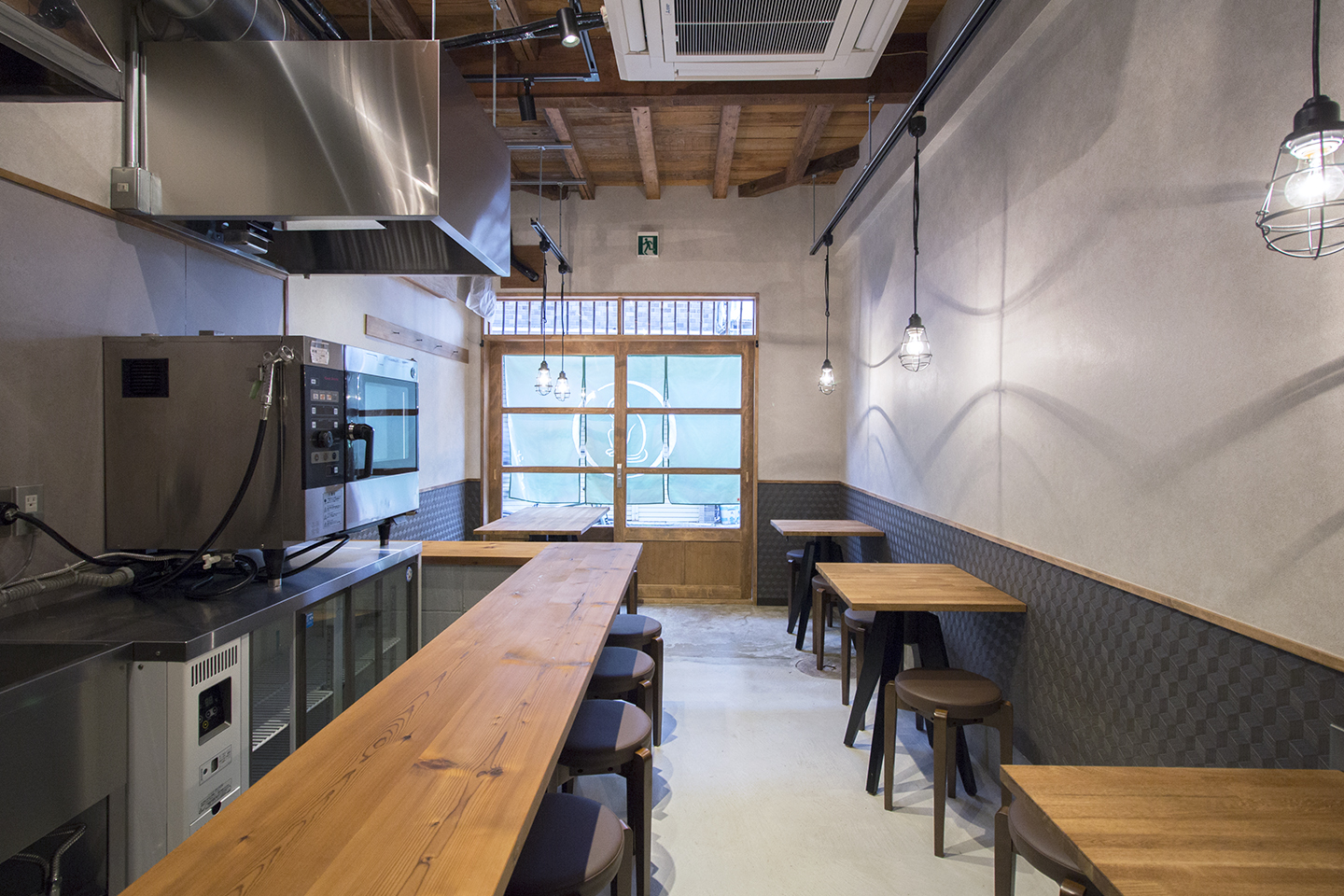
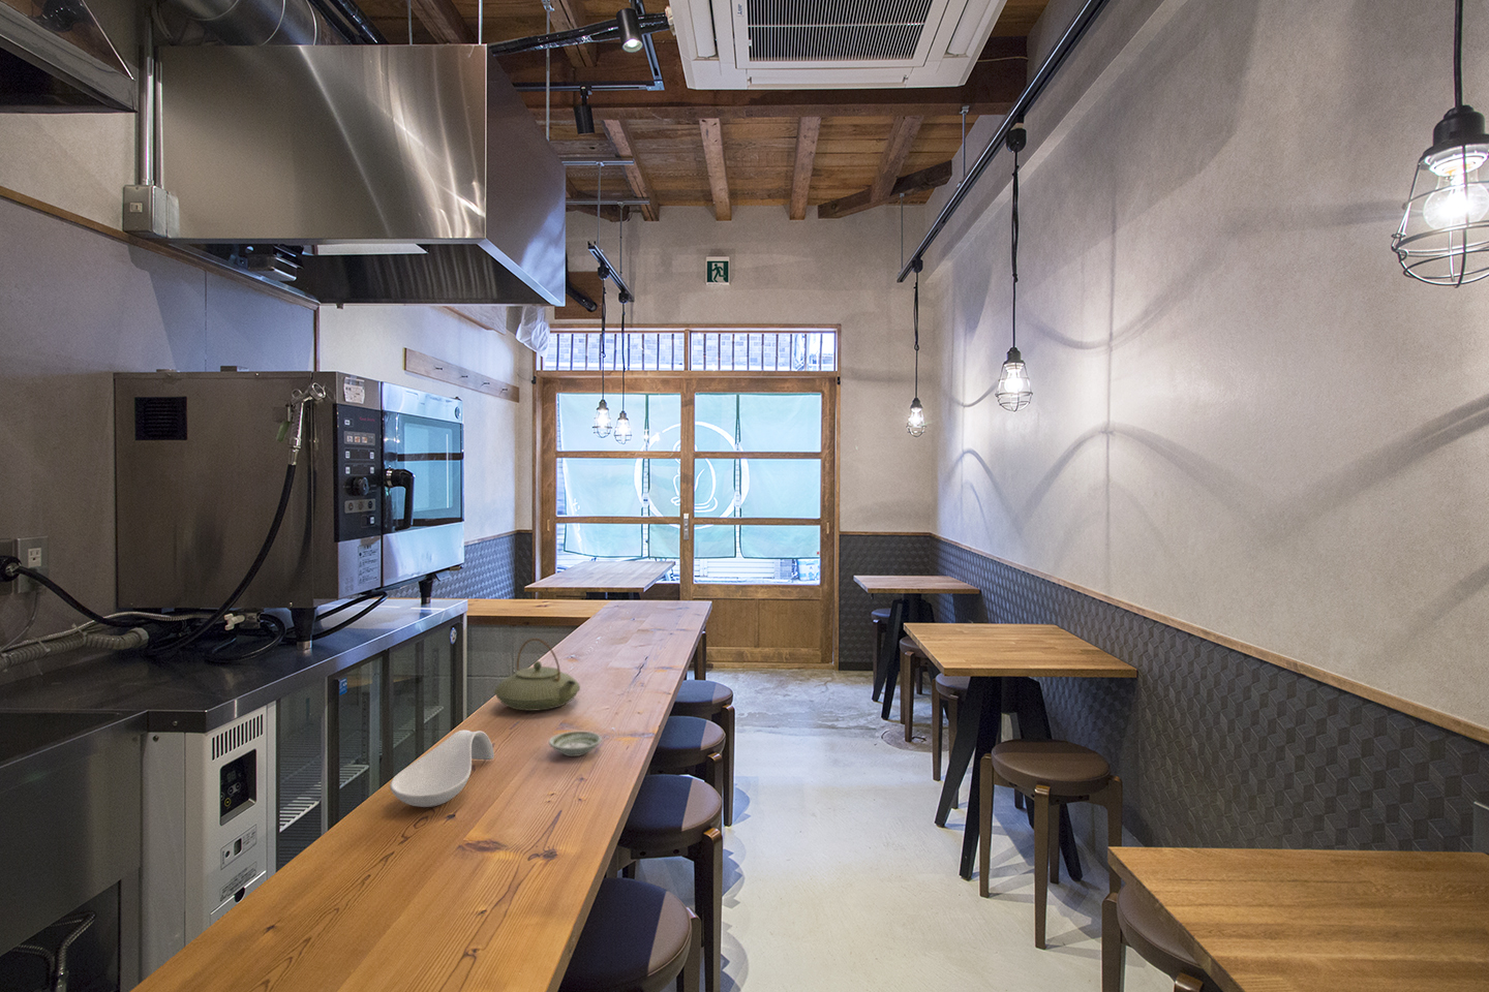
+ teapot (541, 672)
+ saucer (575, 745)
+ spoon rest (449, 764)
